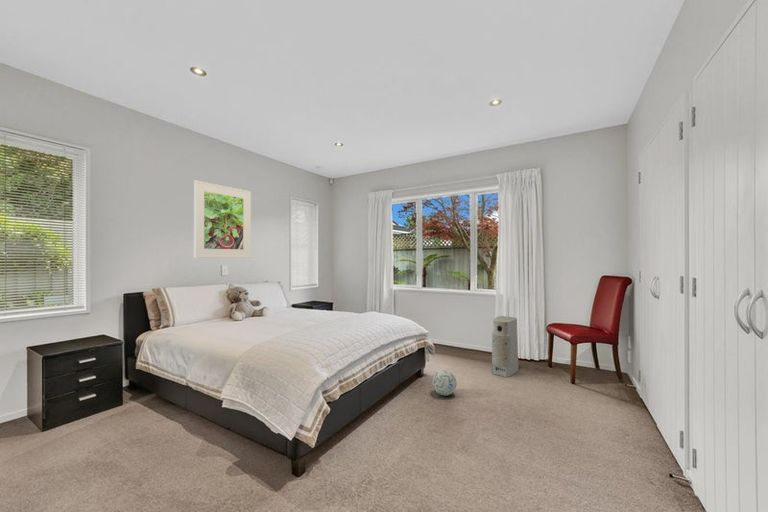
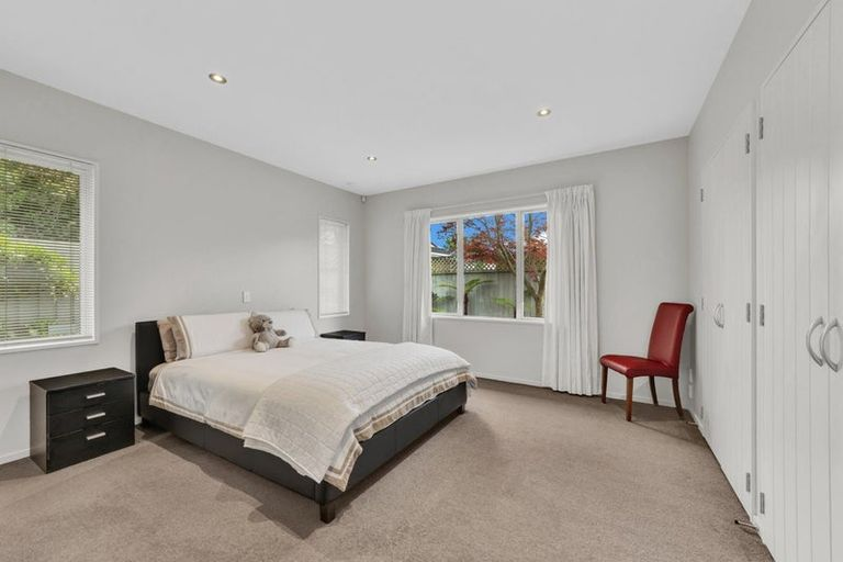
- ball (444, 382)
- air purifier (504, 345)
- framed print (224, 222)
